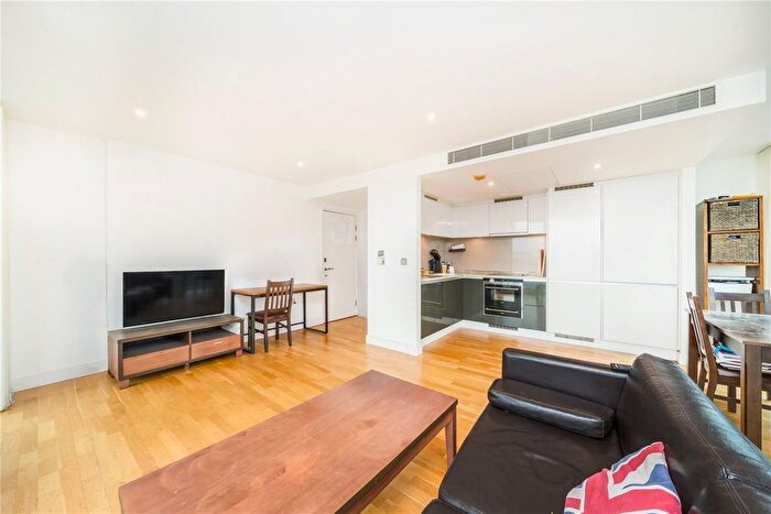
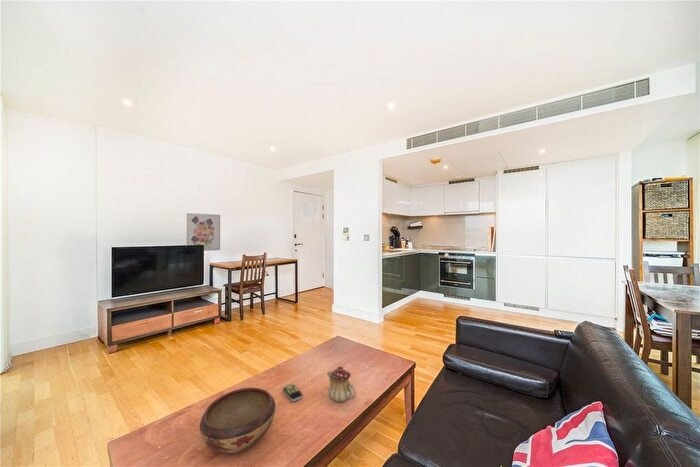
+ wall art (204, 232)
+ remote control (292, 392)
+ decorative bowl (239, 421)
+ teapot (341, 381)
